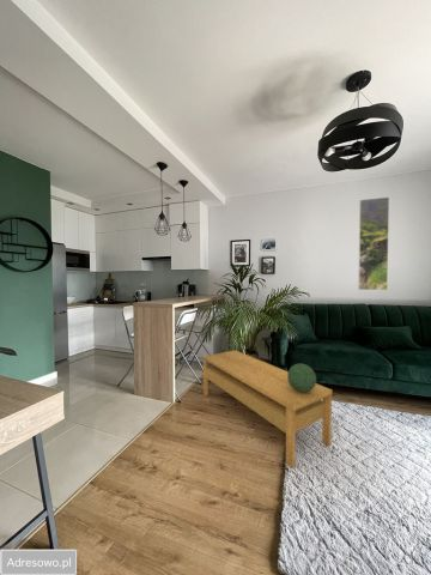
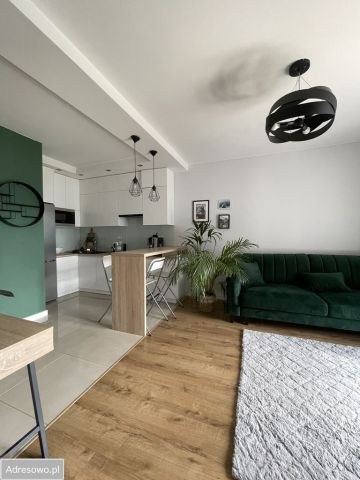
- coffee table (255, 392)
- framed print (372, 244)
- decorative orb (301, 377)
